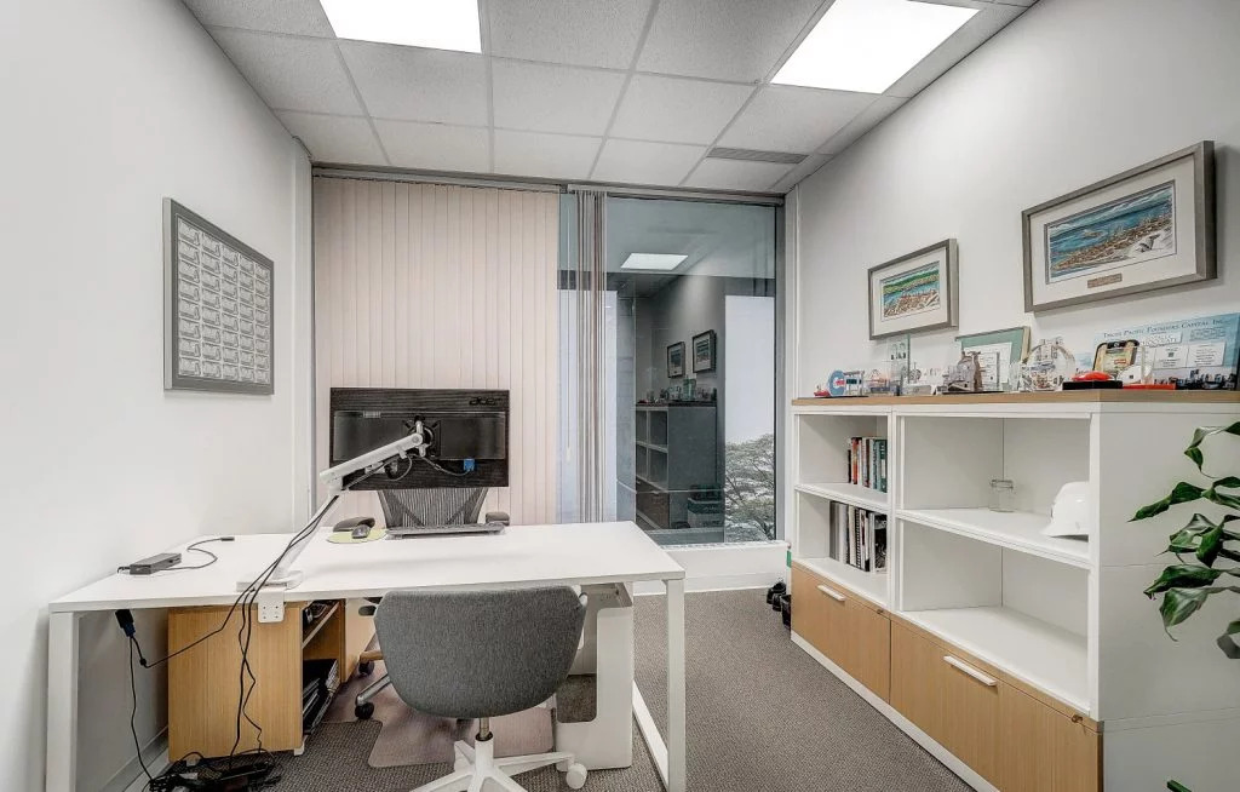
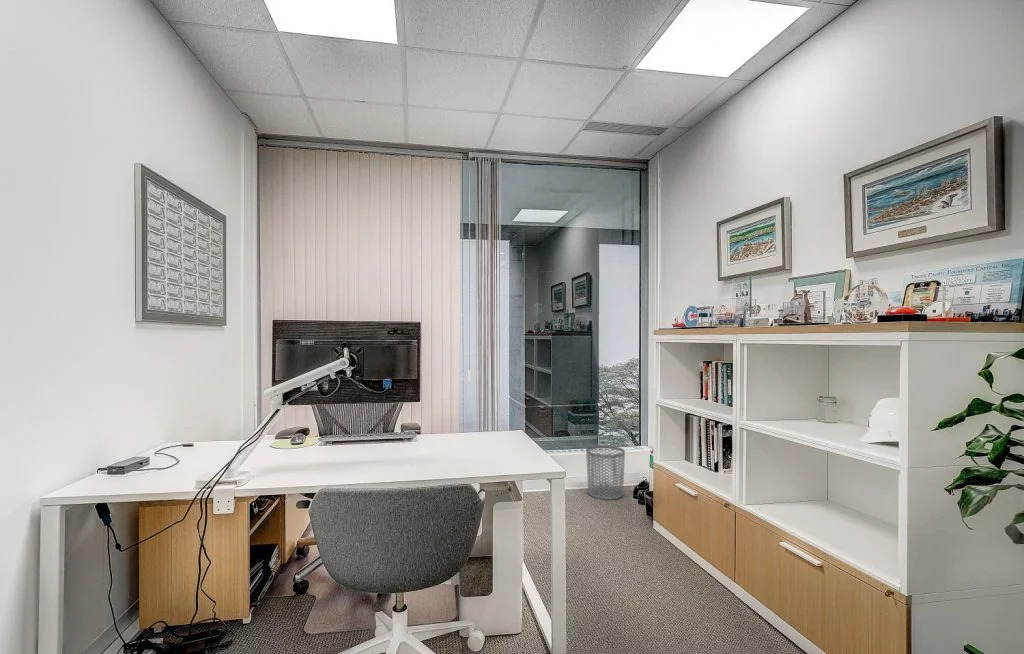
+ waste bin (605, 471)
